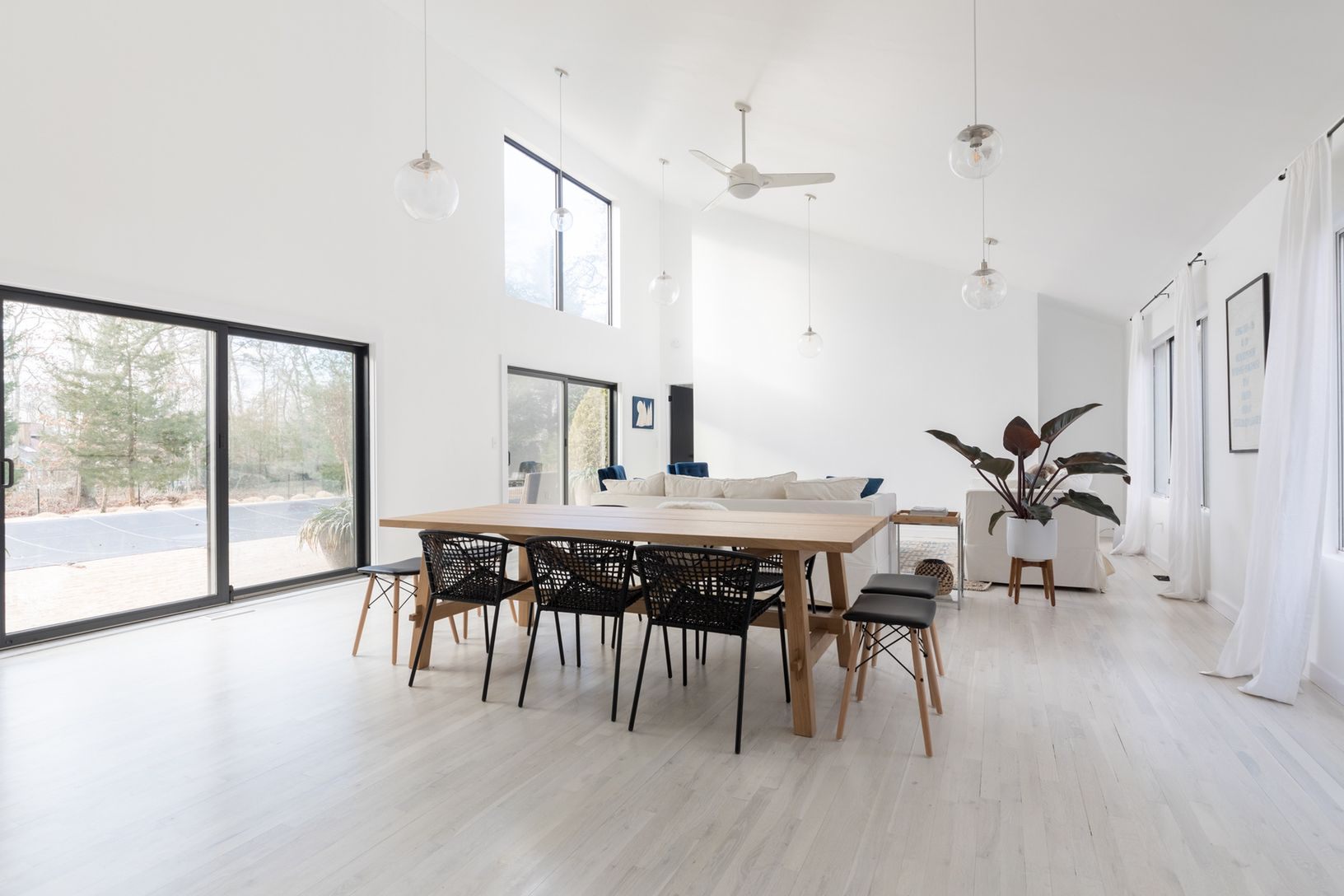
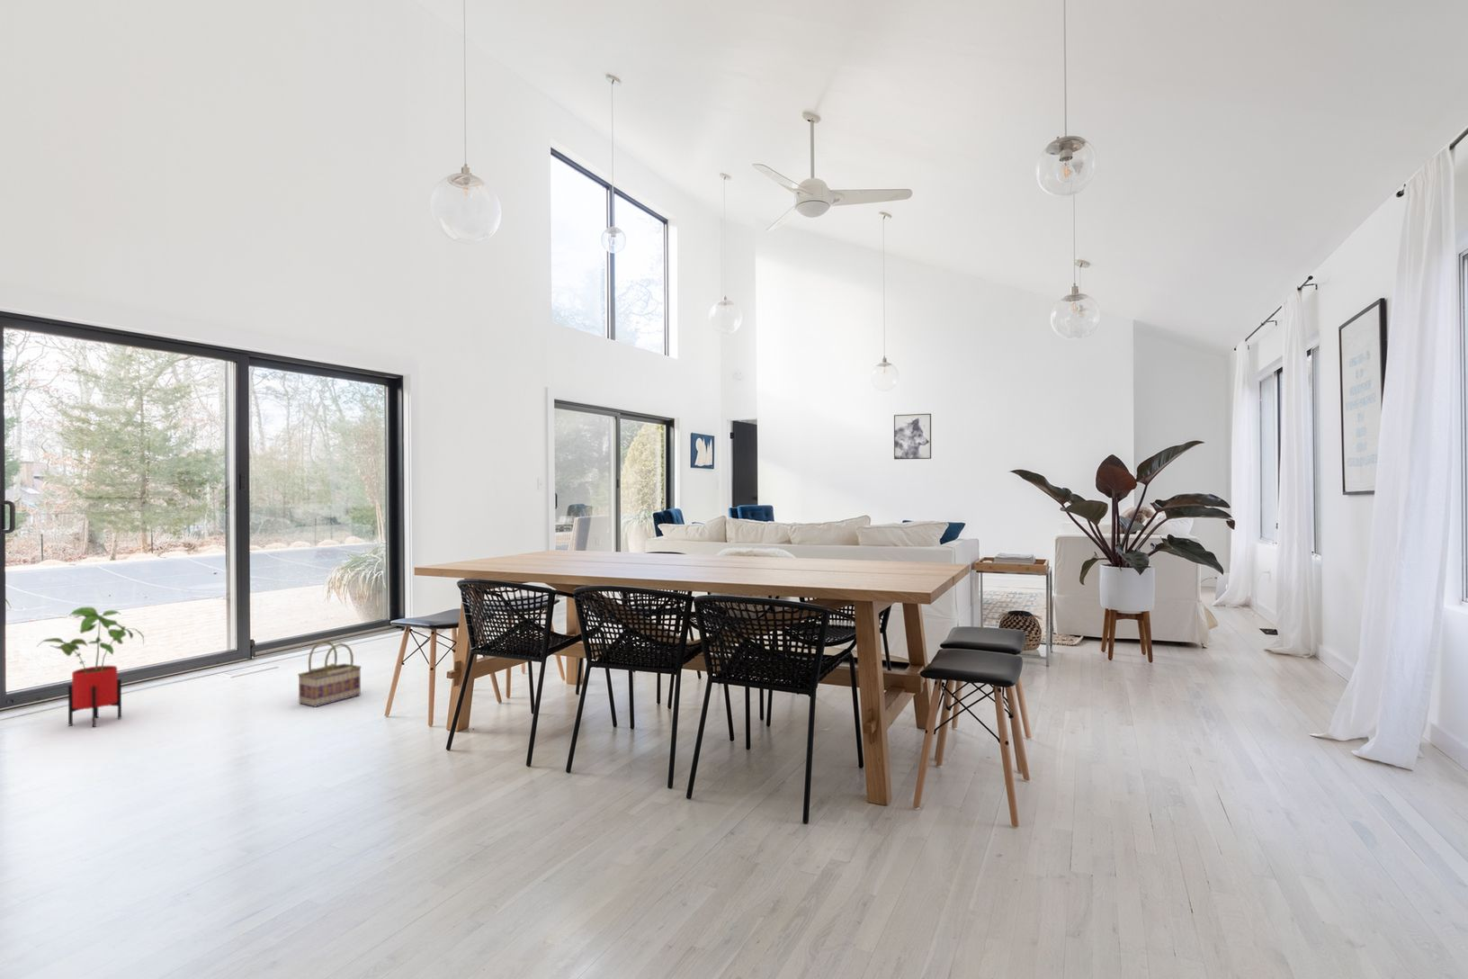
+ wall art (912, 436)
+ basket (330, 671)
+ house plant (91, 667)
